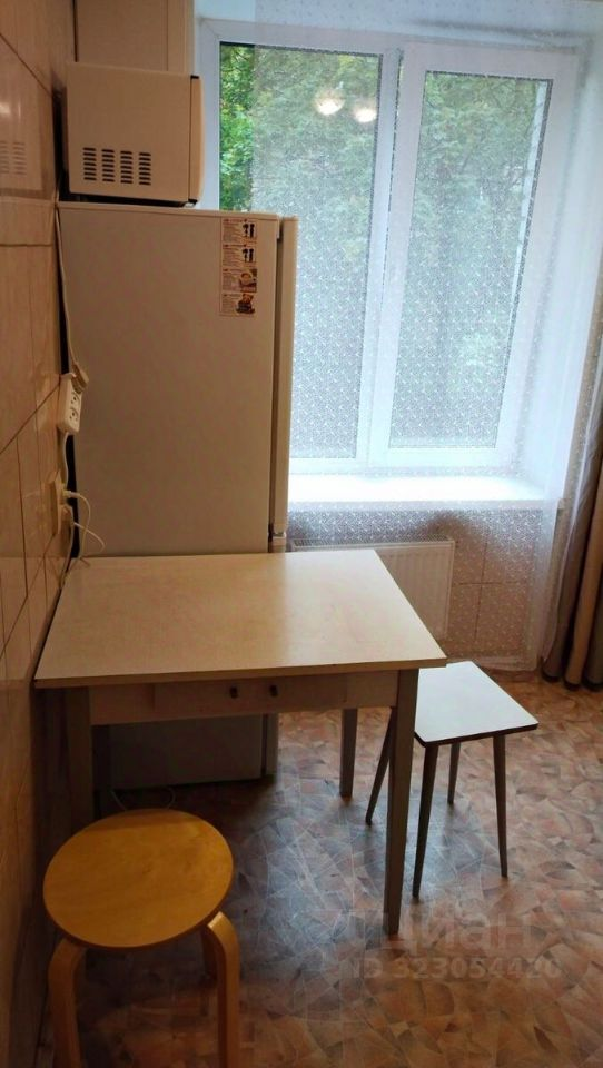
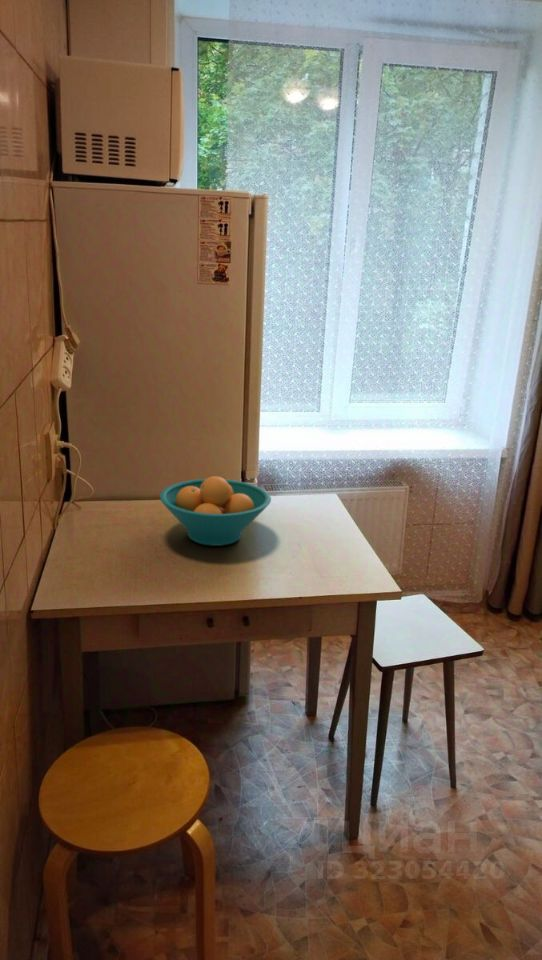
+ fruit bowl (215, 507)
